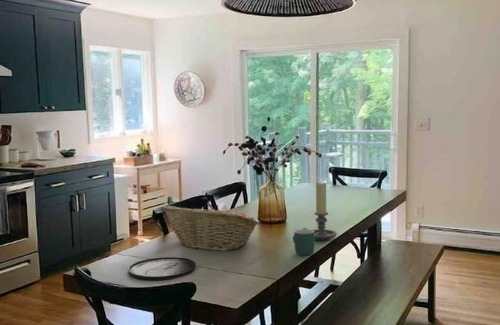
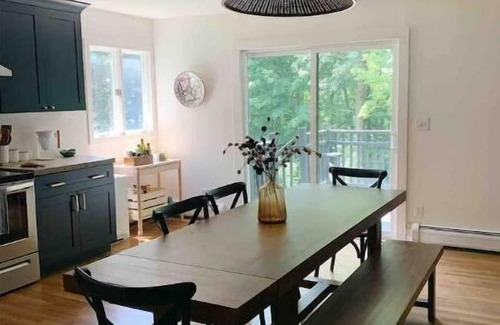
- plate (162, 267)
- fruit basket (209, 223)
- candle holder (318, 209)
- mug (301, 241)
